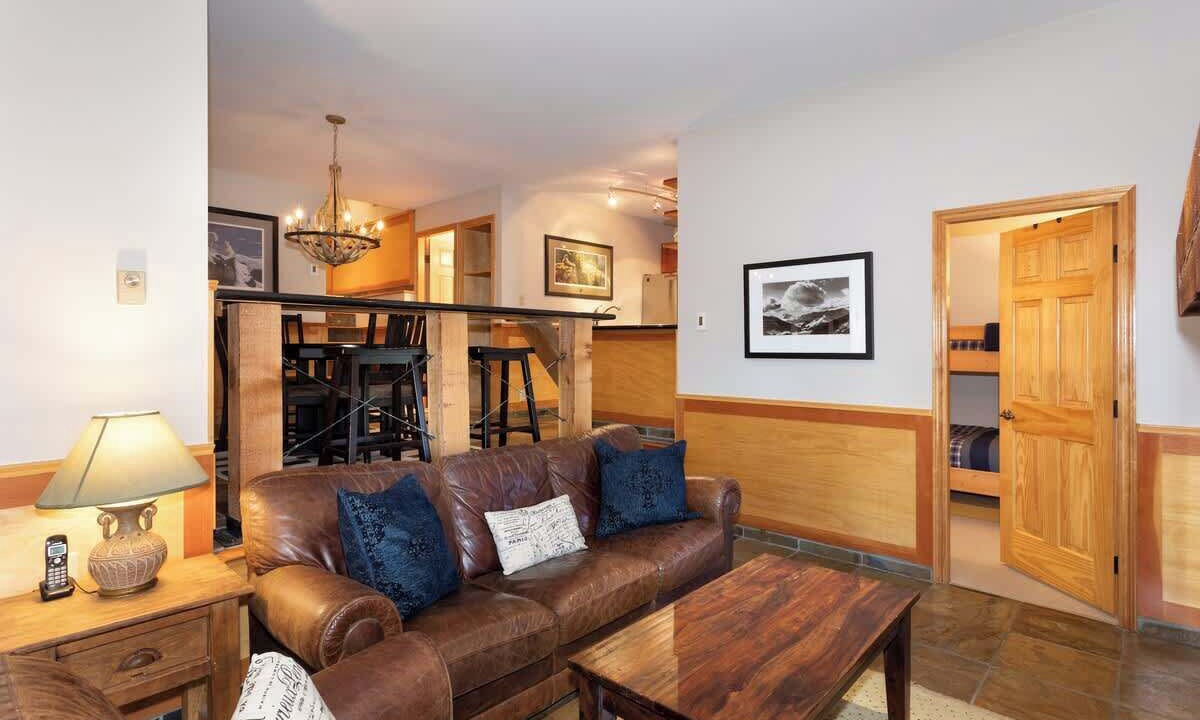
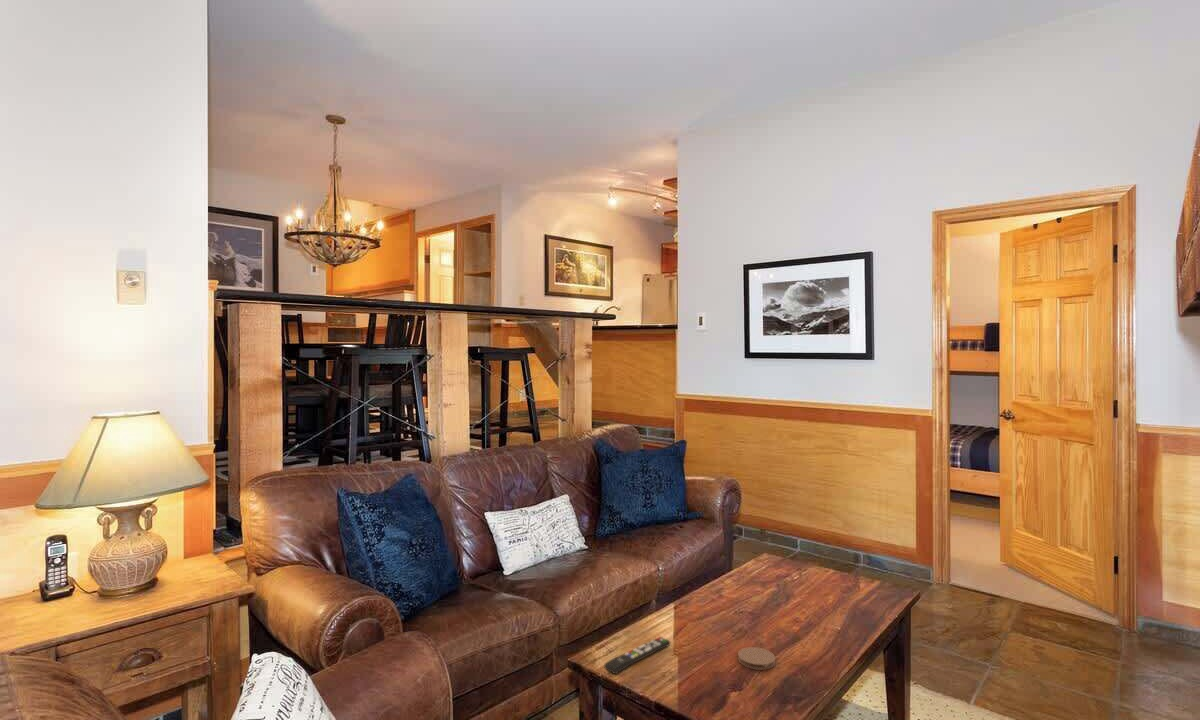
+ remote control (638, 654)
+ coaster (756, 658)
